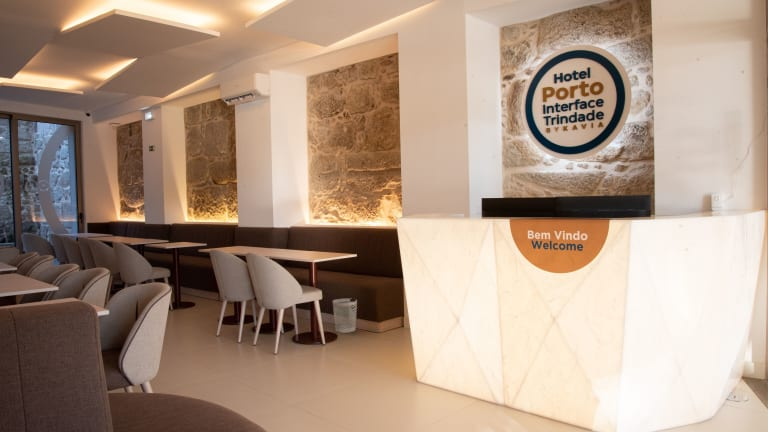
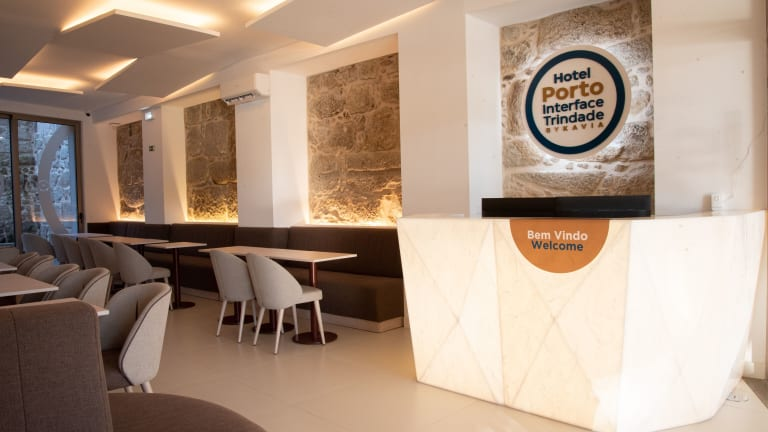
- wastebasket (345, 315)
